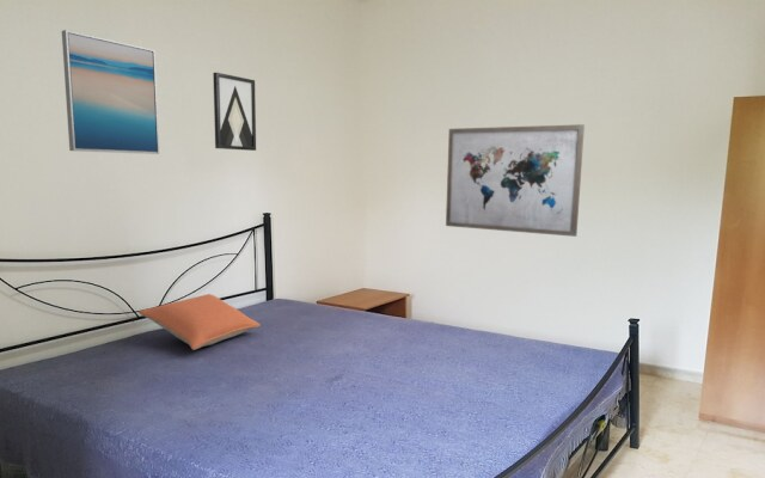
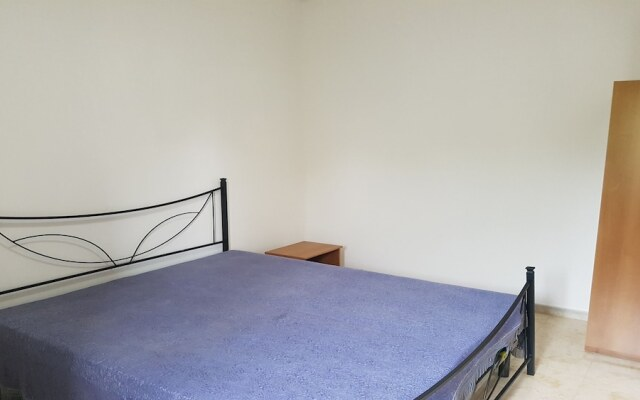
- wall art (235, 112)
- wall art (509, 179)
- pillow (202, 319)
- wall art (114, 97)
